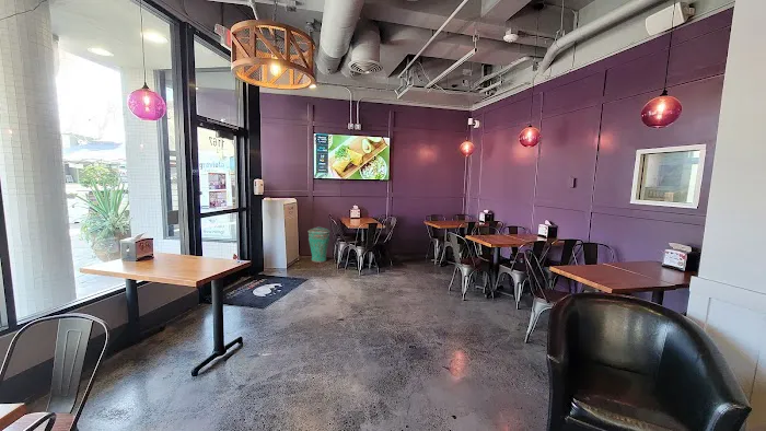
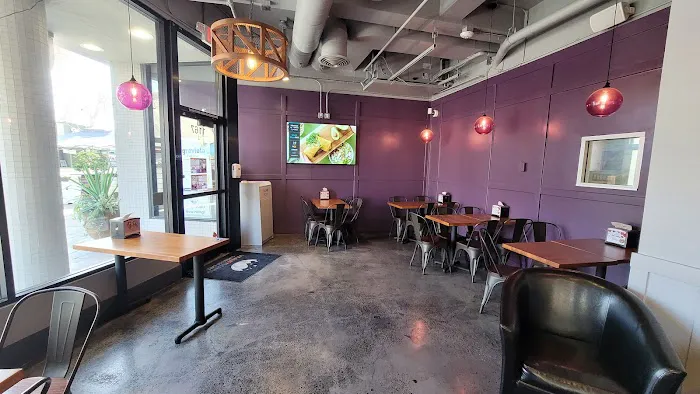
- trash can (318, 243)
